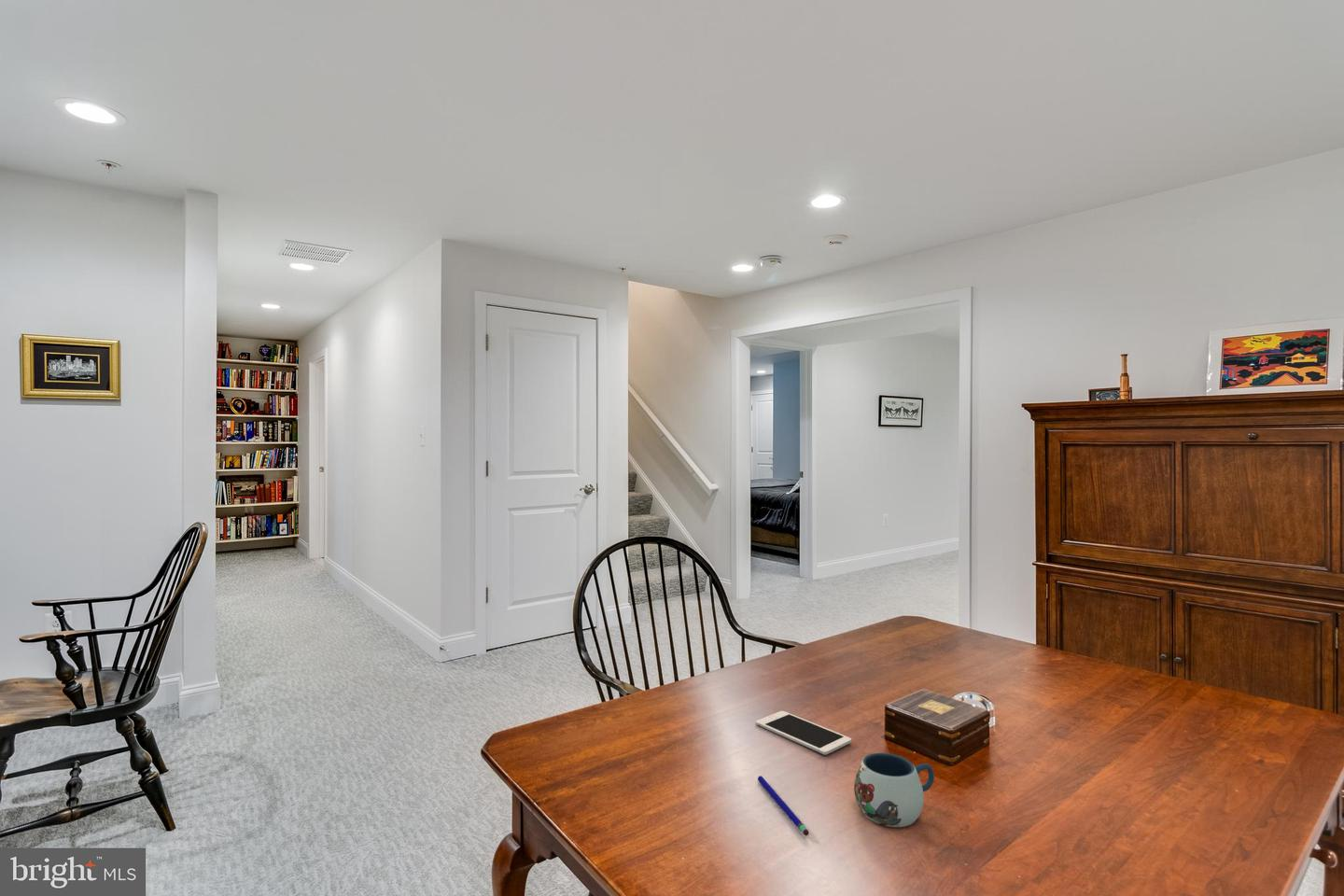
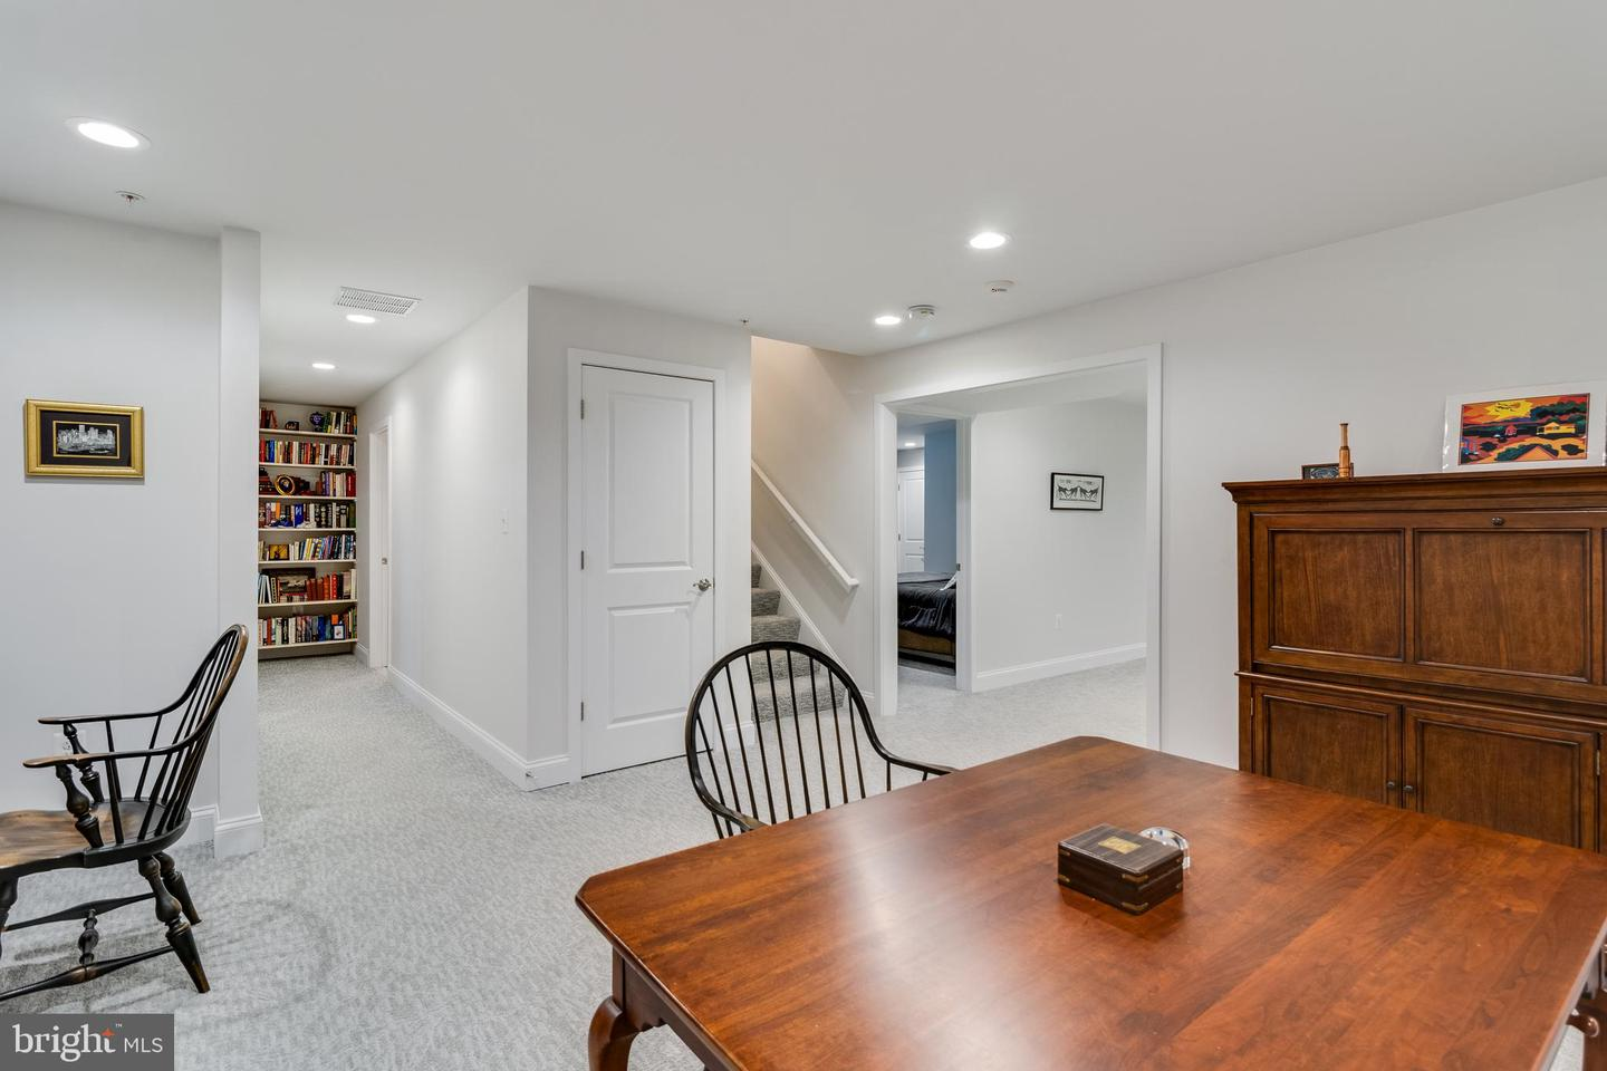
- cell phone (802, 731)
- mug (896, 787)
- pen (781, 804)
